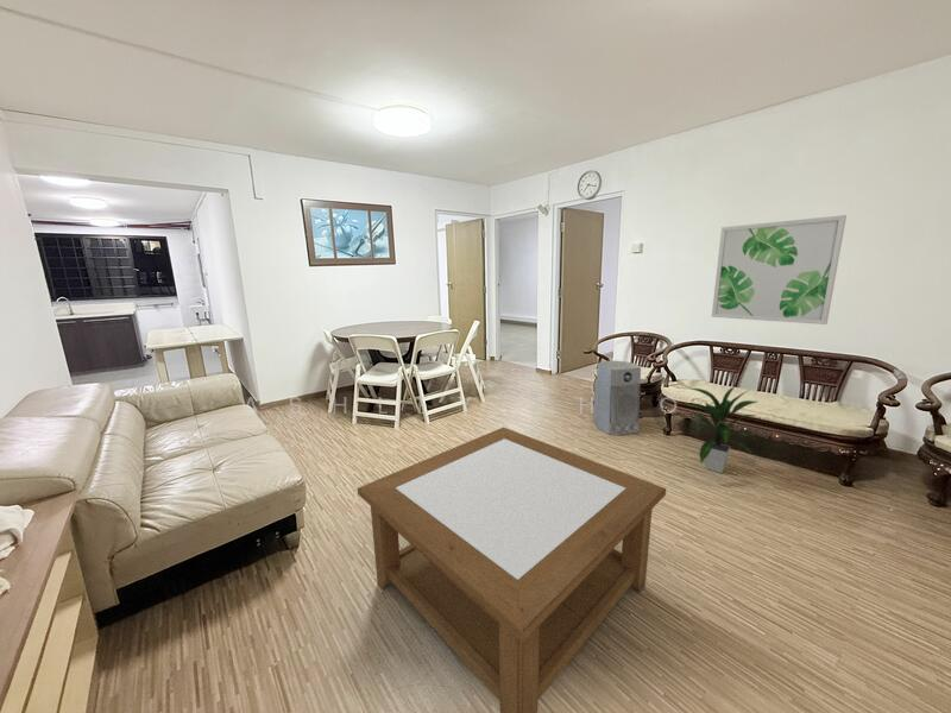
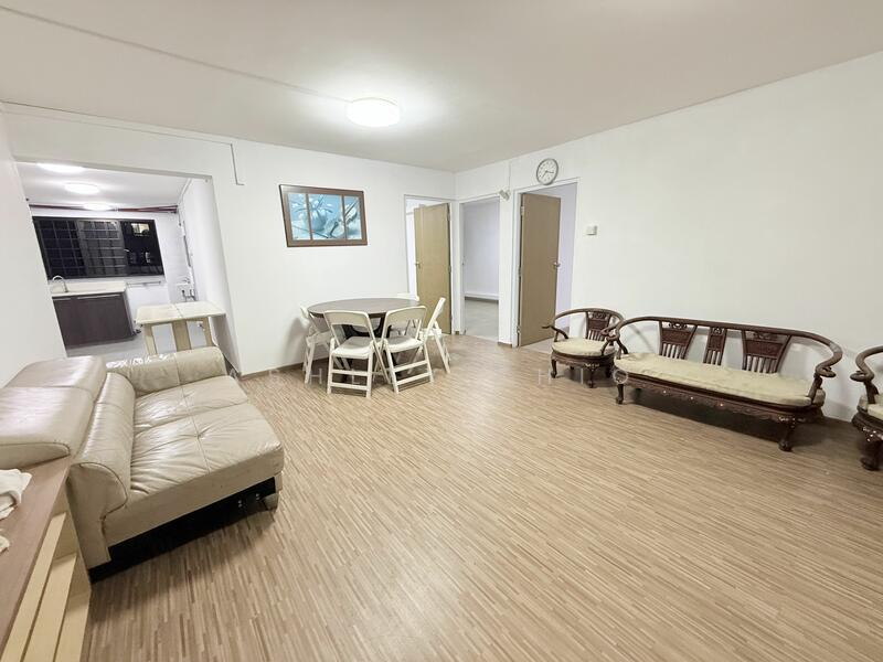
- wall art (770, 272)
- air purifier (616, 396)
- coffee table (509, 537)
- indoor plant (717, 427)
